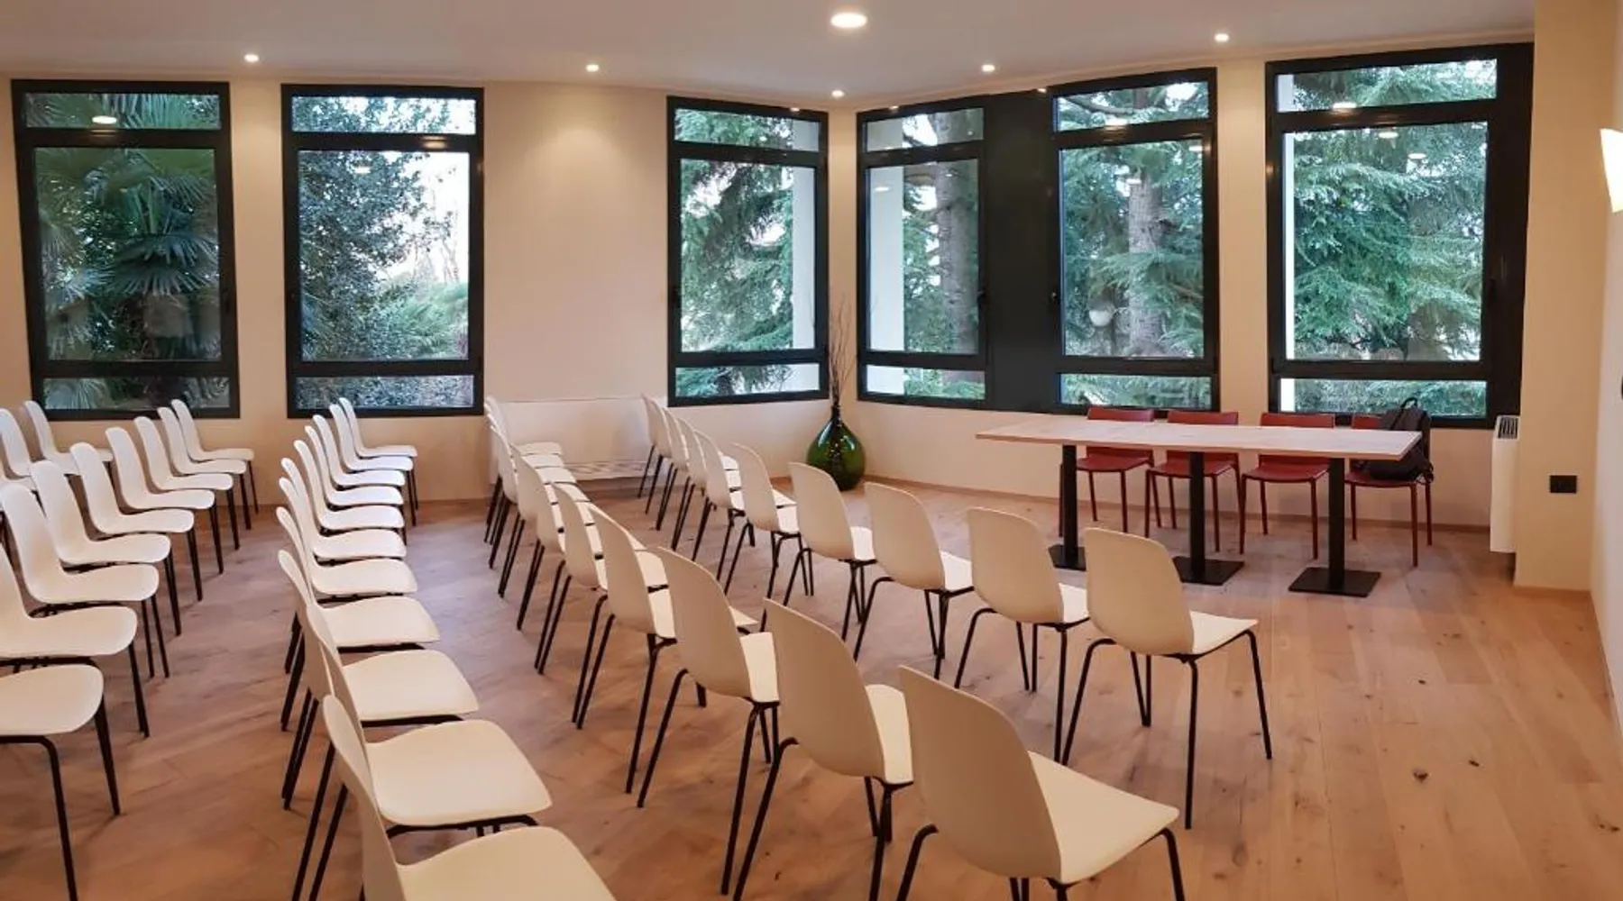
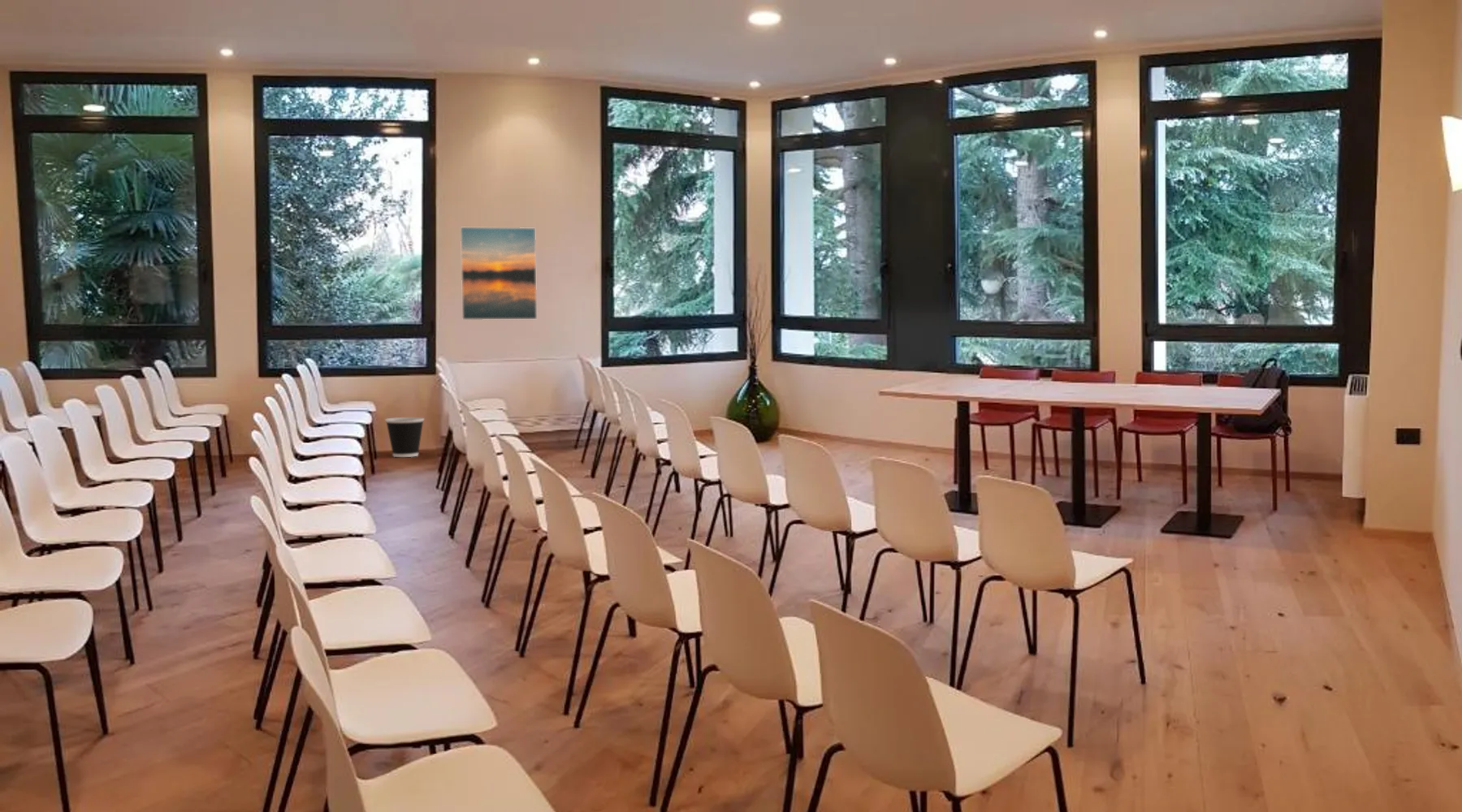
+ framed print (499, 274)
+ wastebasket (404, 437)
